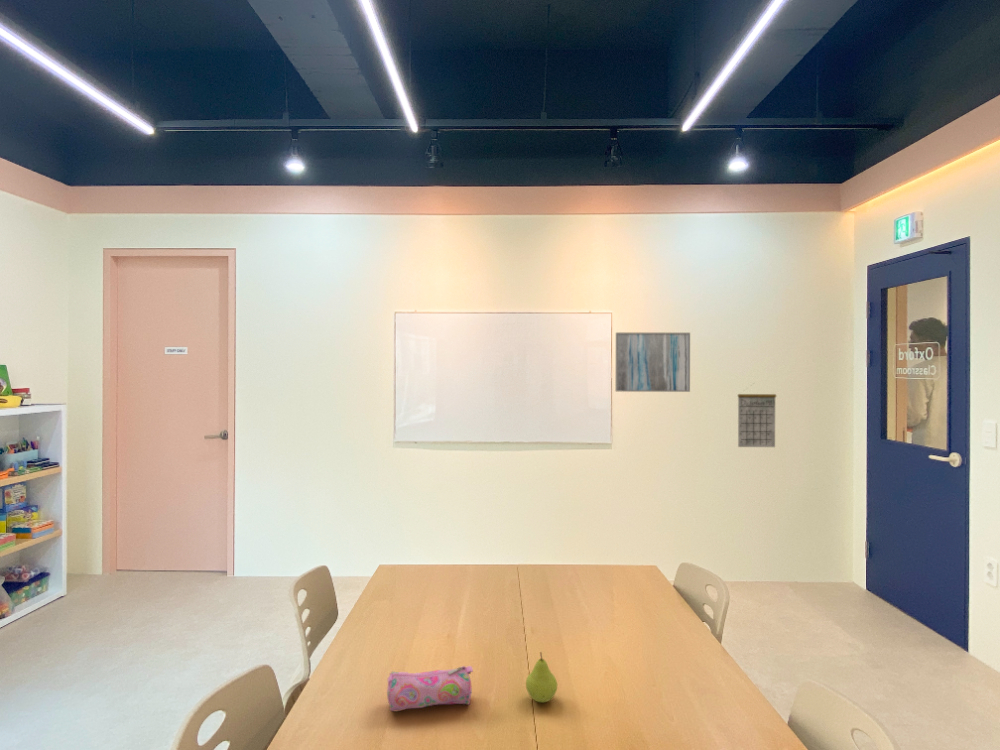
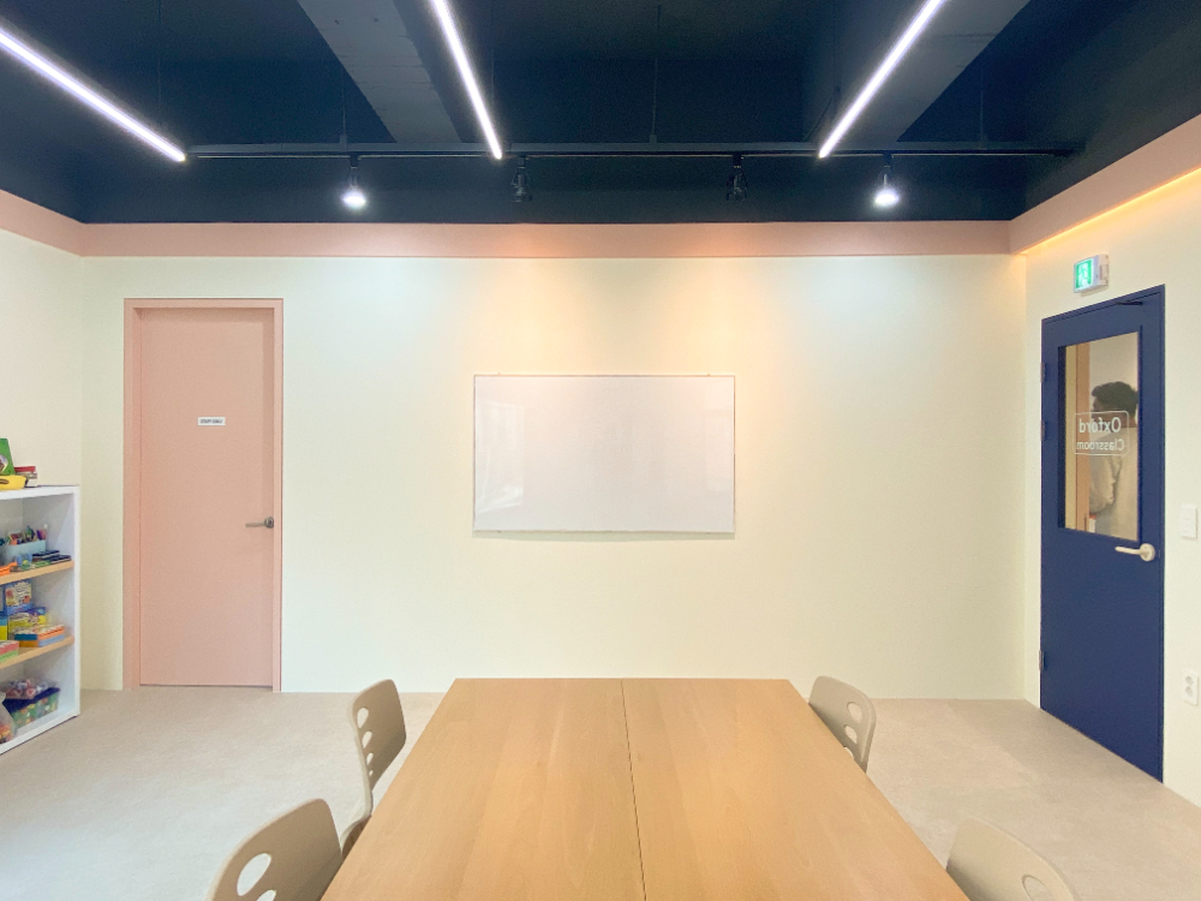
- pencil case (430, 687)
- calendar (756, 414)
- wall art (652, 362)
- fruit (541, 676)
